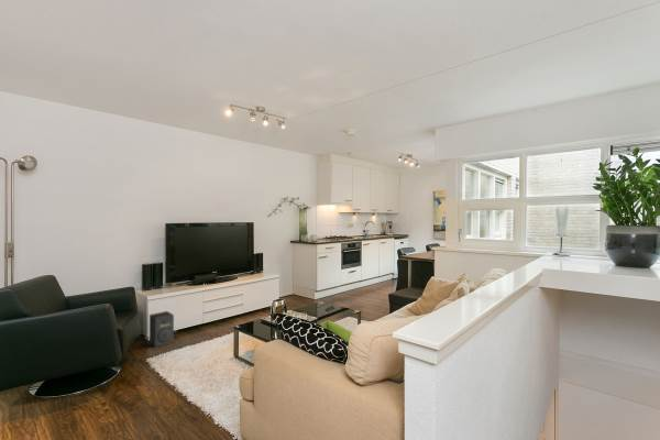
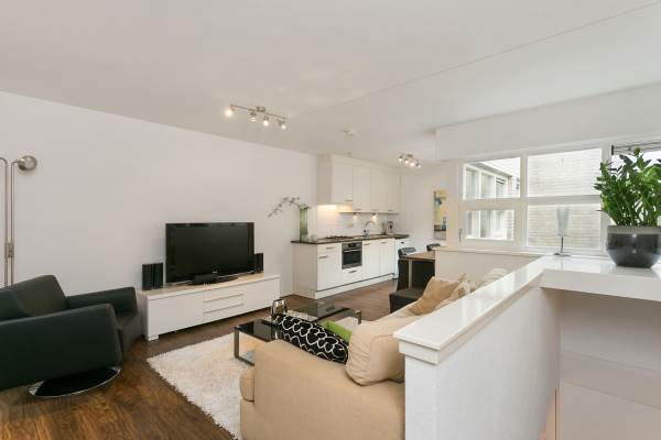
- speaker (162, 328)
